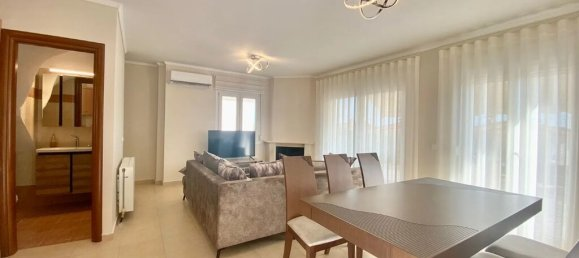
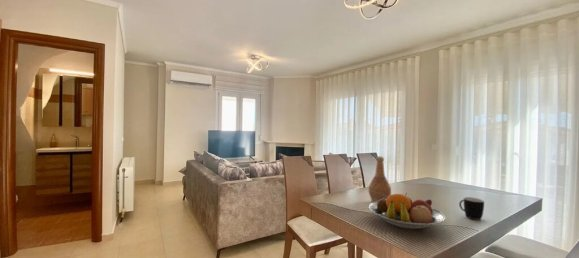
+ vase (379, 179)
+ fruit bowl (404, 207)
+ mug (470, 207)
